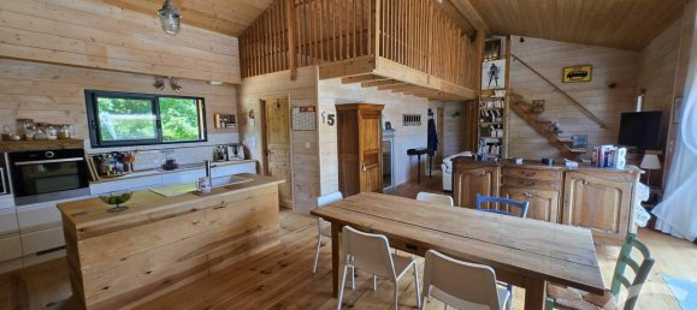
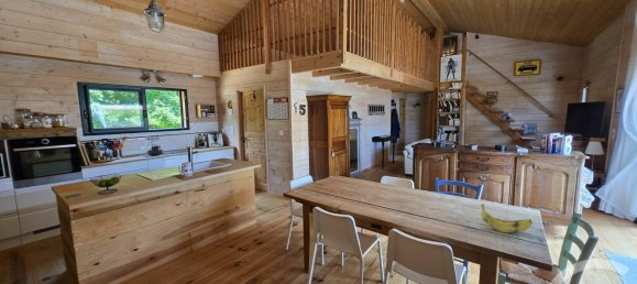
+ banana (505, 220)
